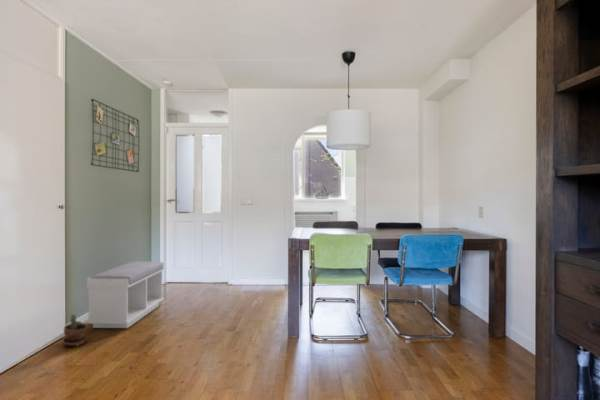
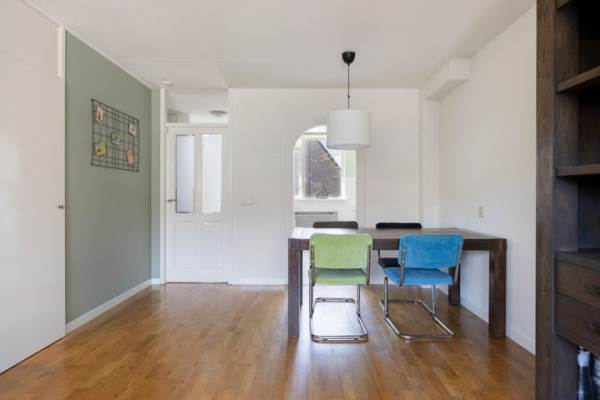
- bench (130, 291)
- potted plant (74, 327)
